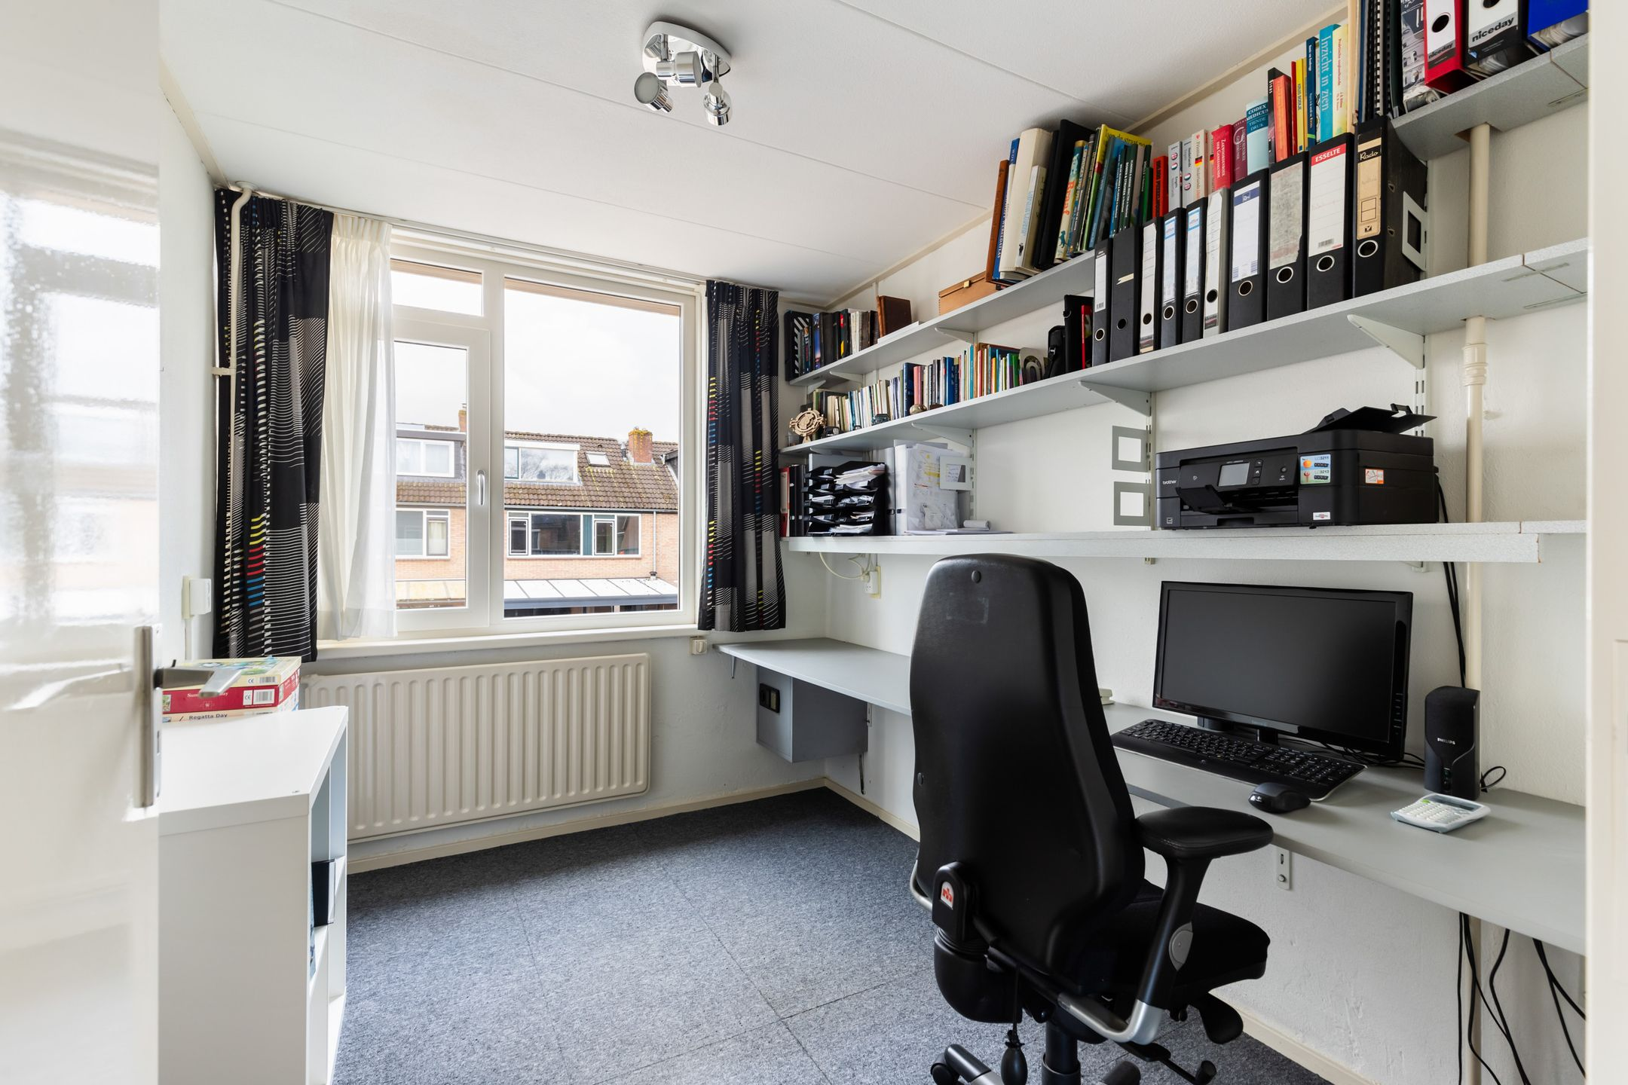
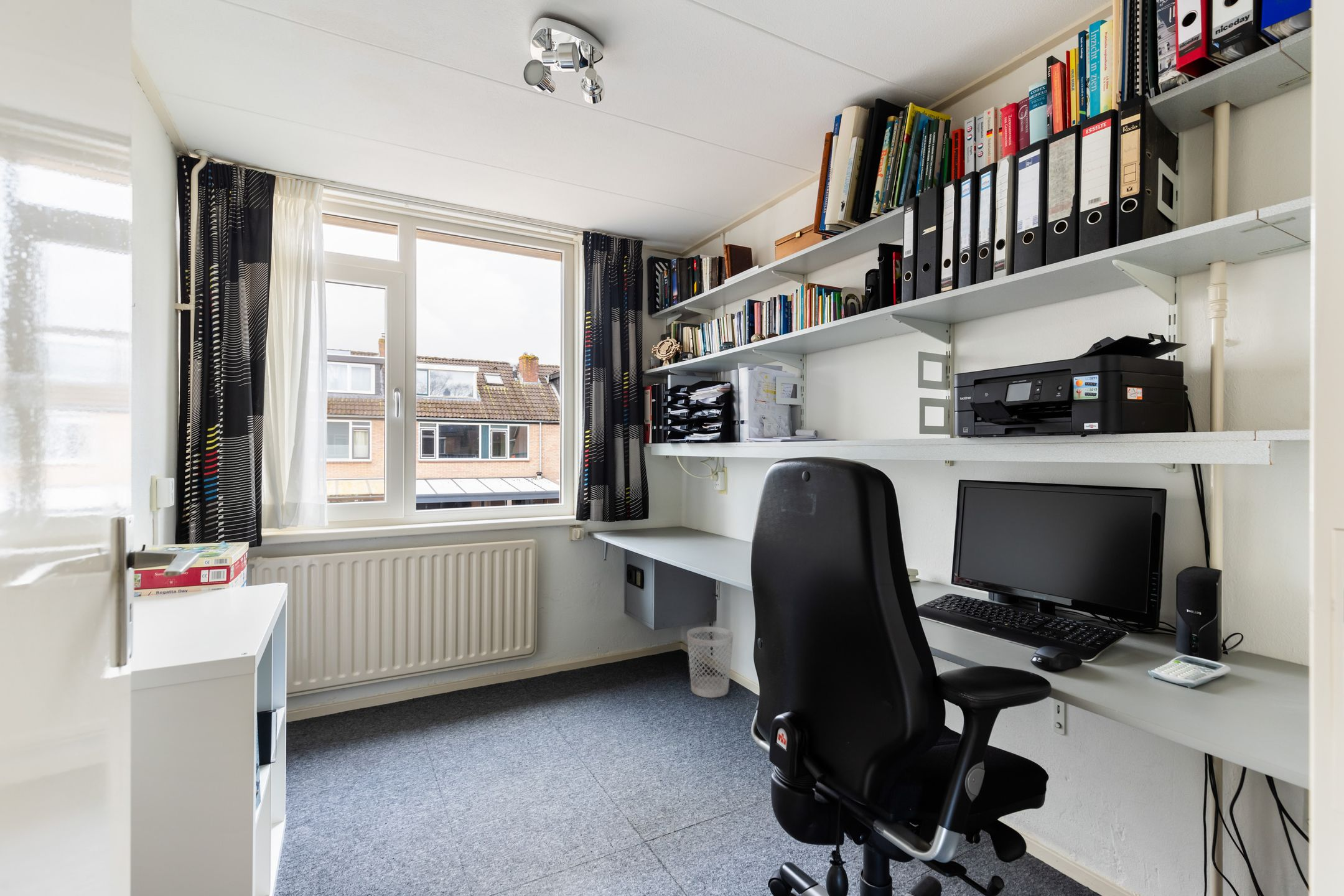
+ wastebasket (710, 661)
